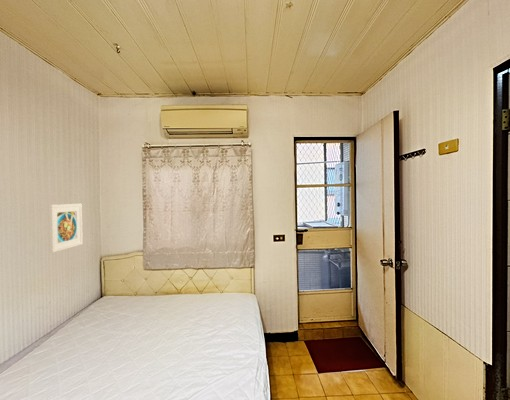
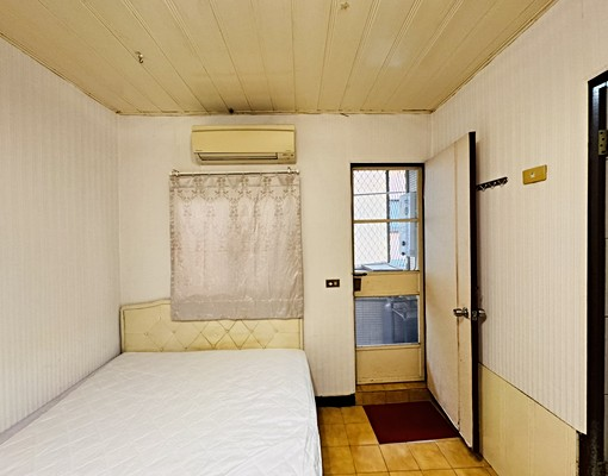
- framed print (67, 226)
